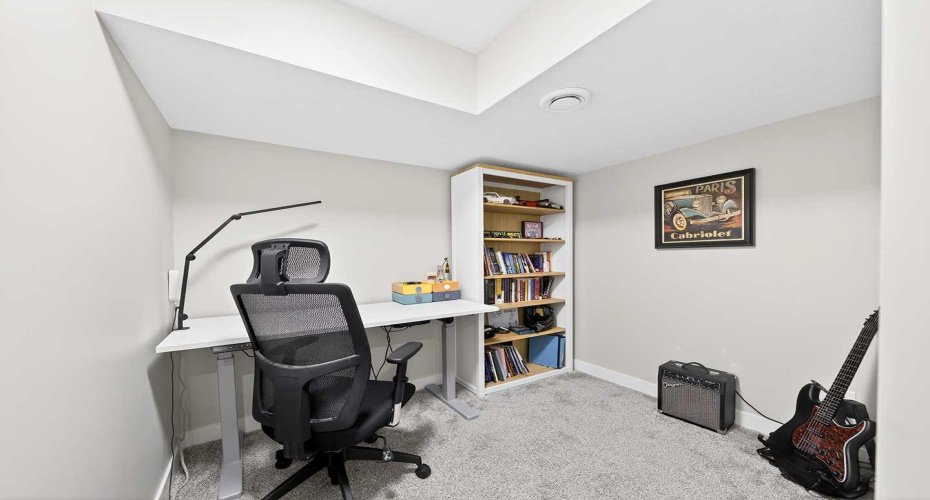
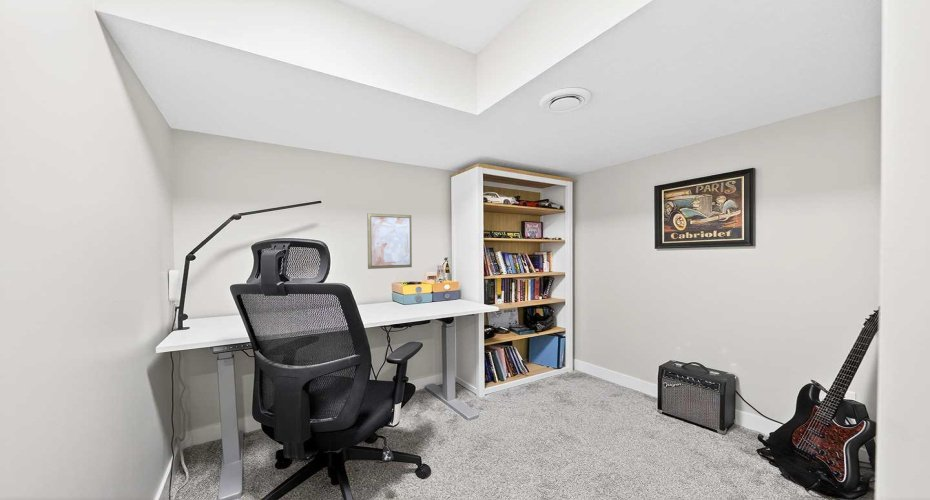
+ wall art (390, 241)
